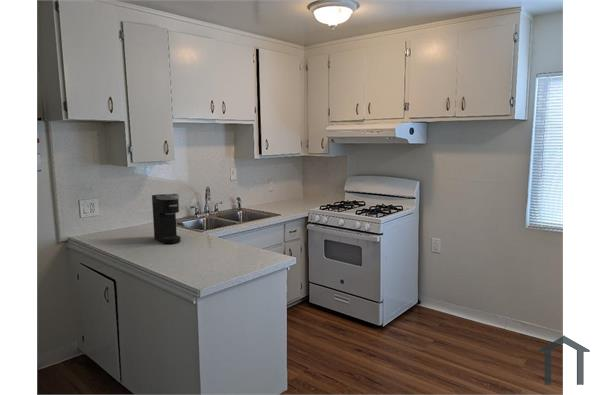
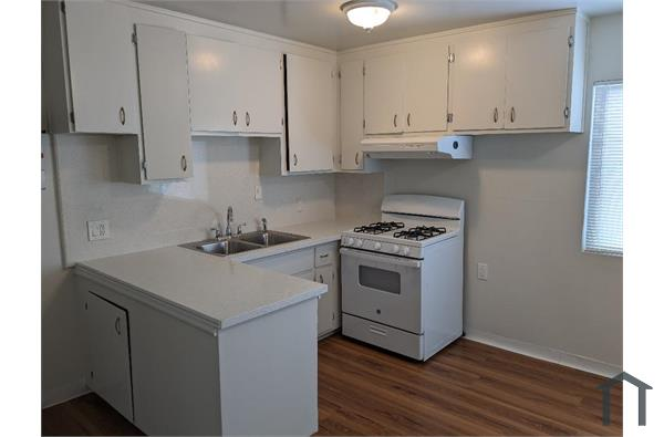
- coffee maker (166, 217)
